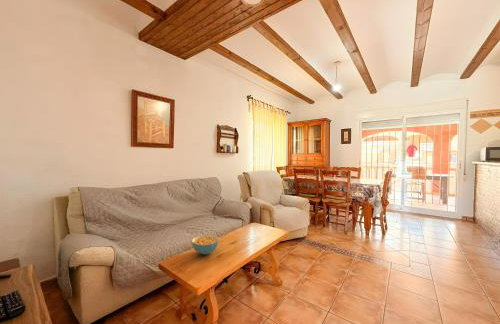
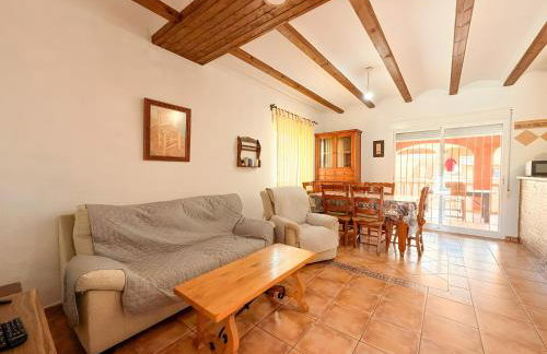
- cereal bowl (205, 246)
